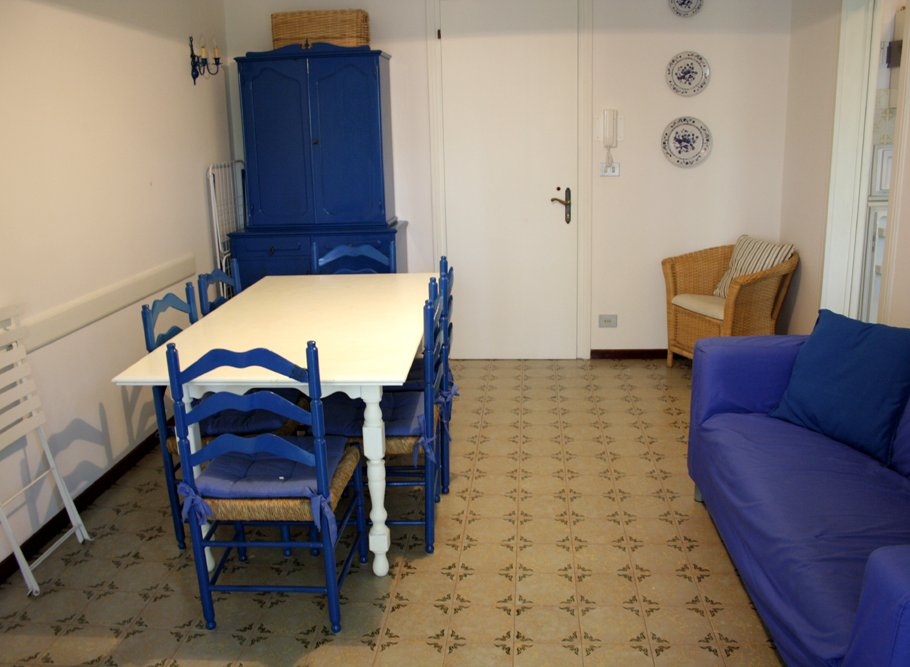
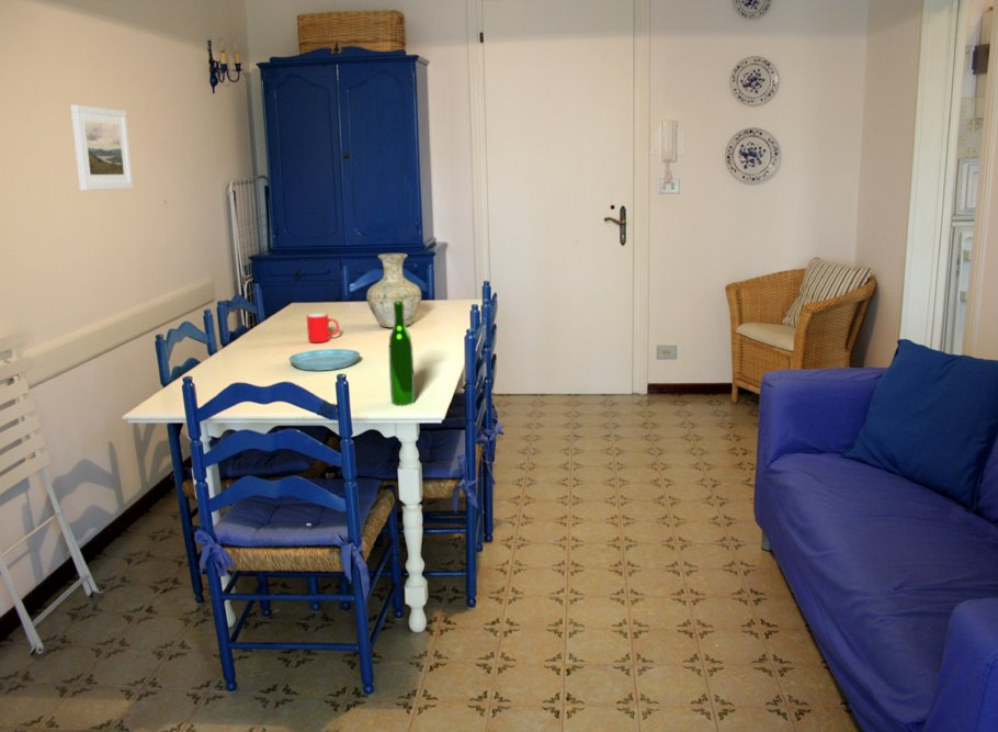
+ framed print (103, 148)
+ vase (394, 290)
+ saucer (325, 360)
+ wine bottle (400, 352)
+ cup (322, 328)
